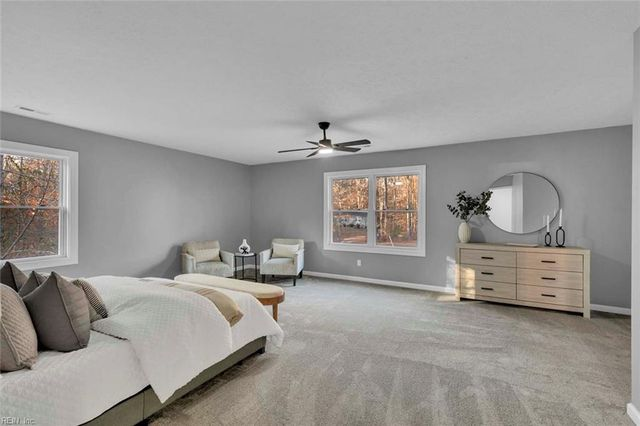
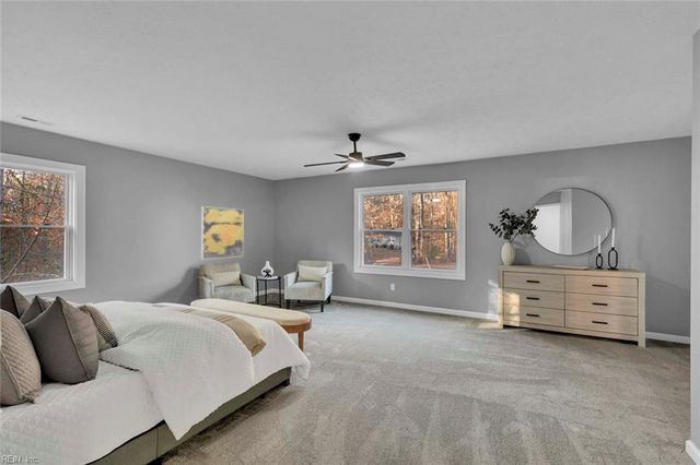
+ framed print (223, 233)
